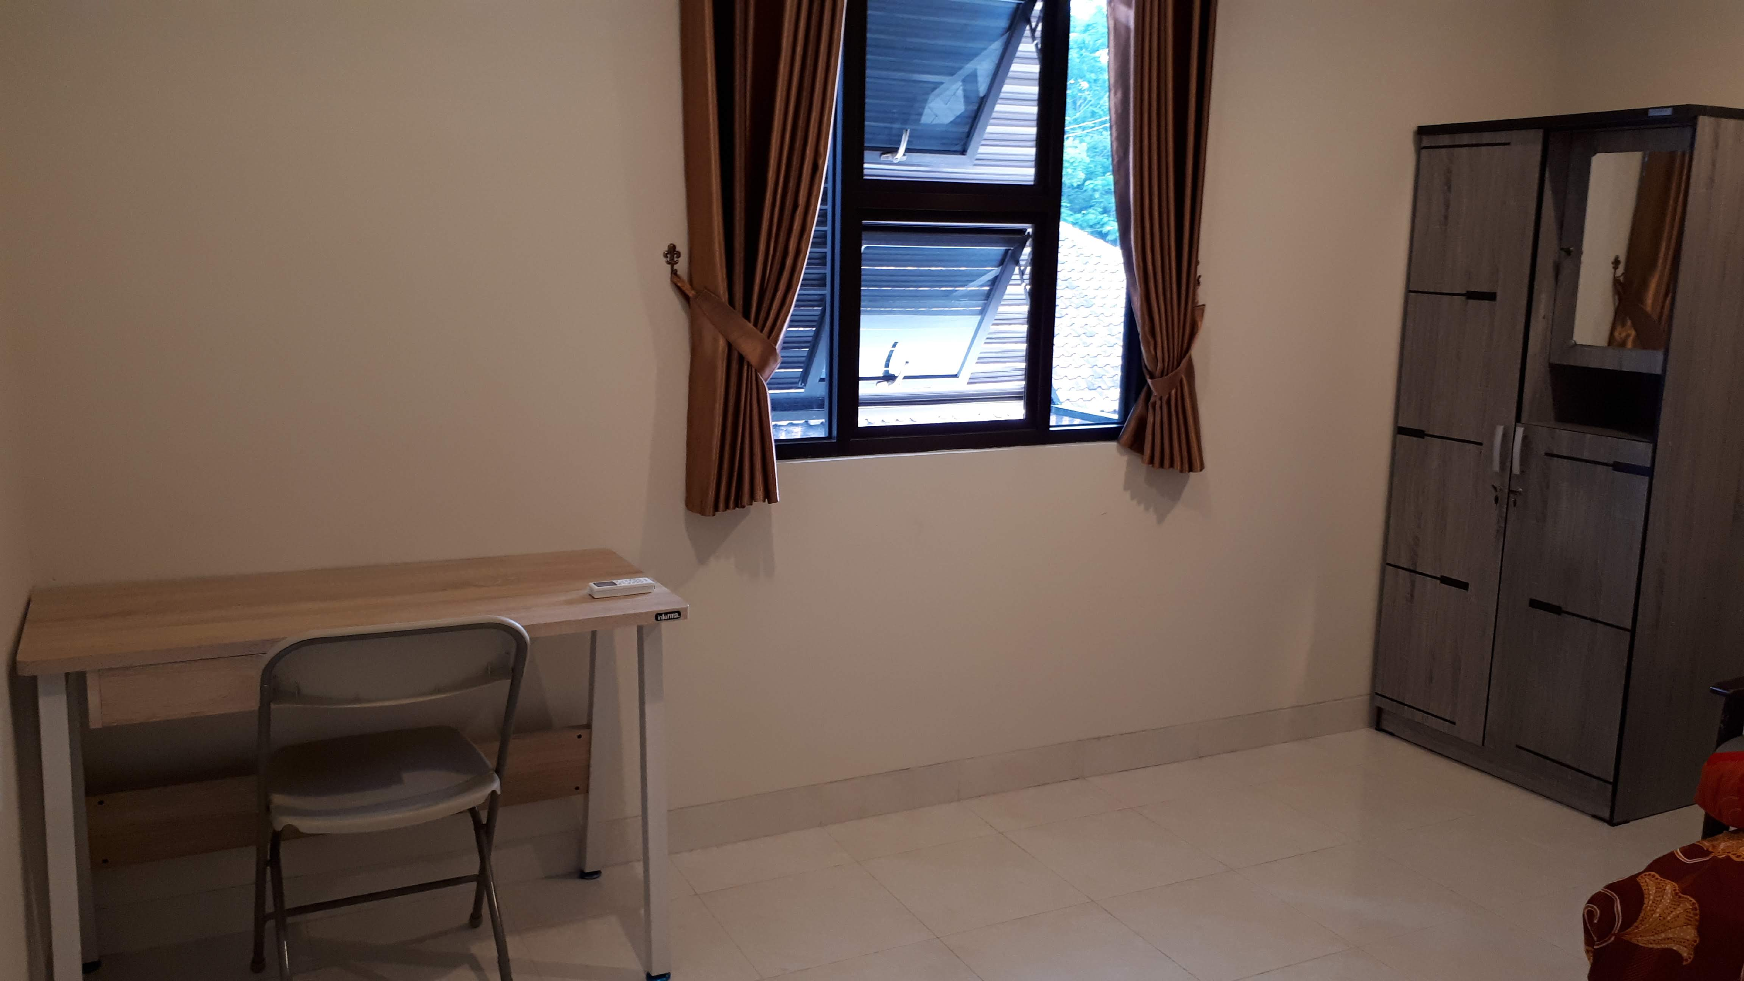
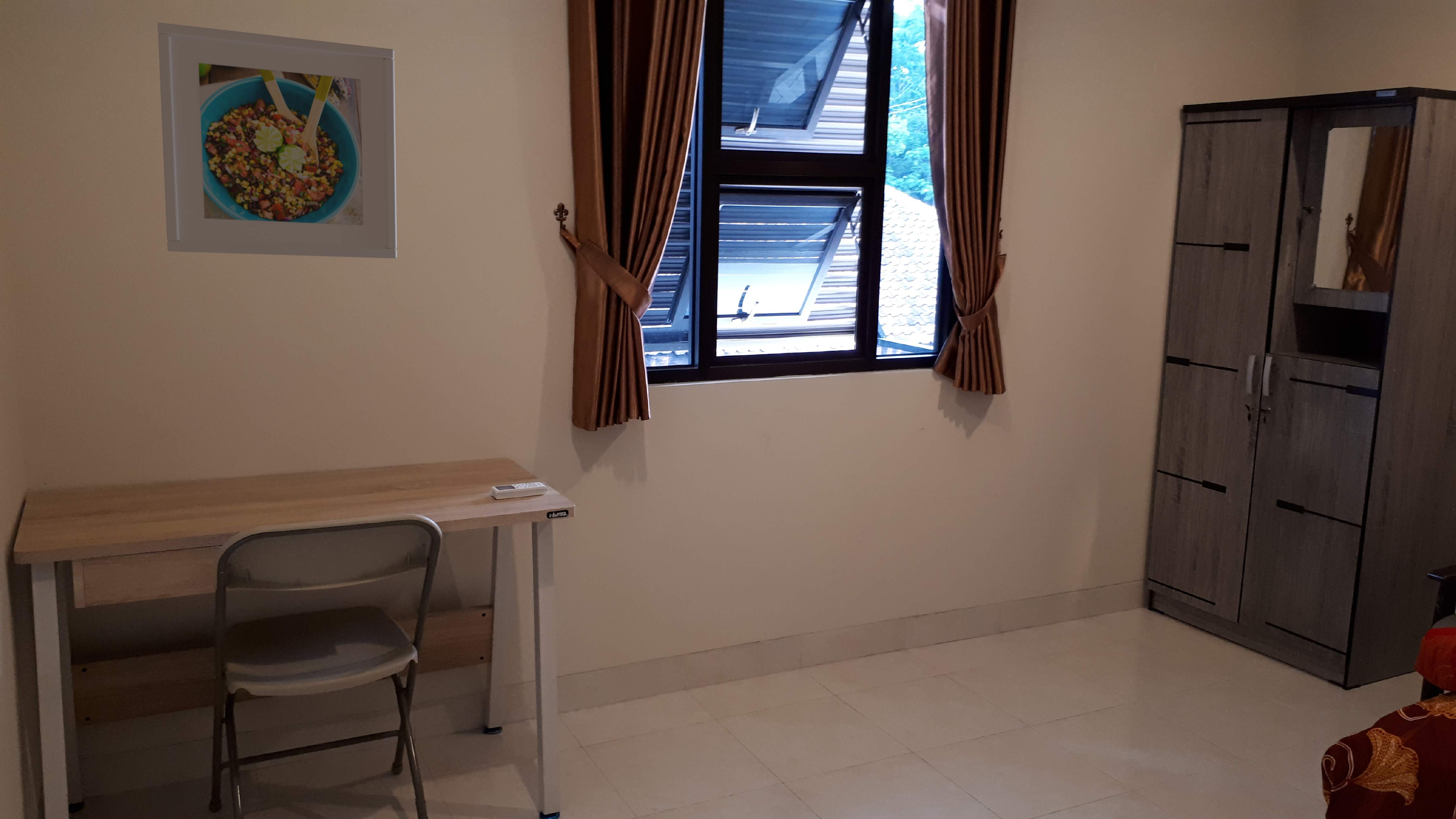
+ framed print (284, 148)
